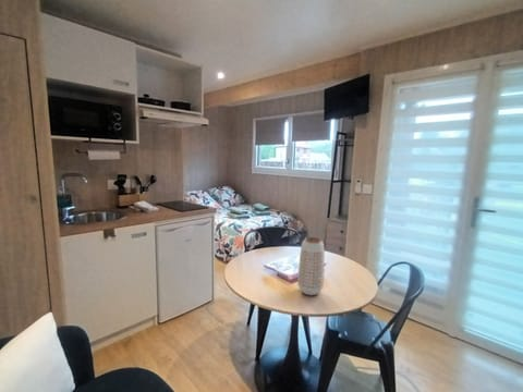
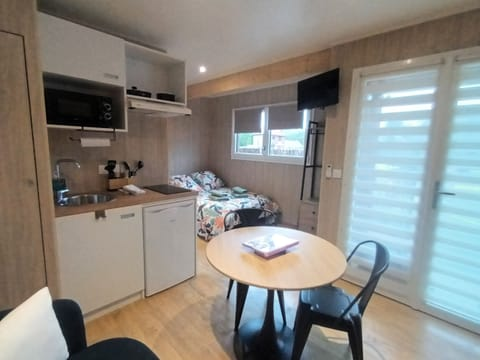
- planter (311, 266)
